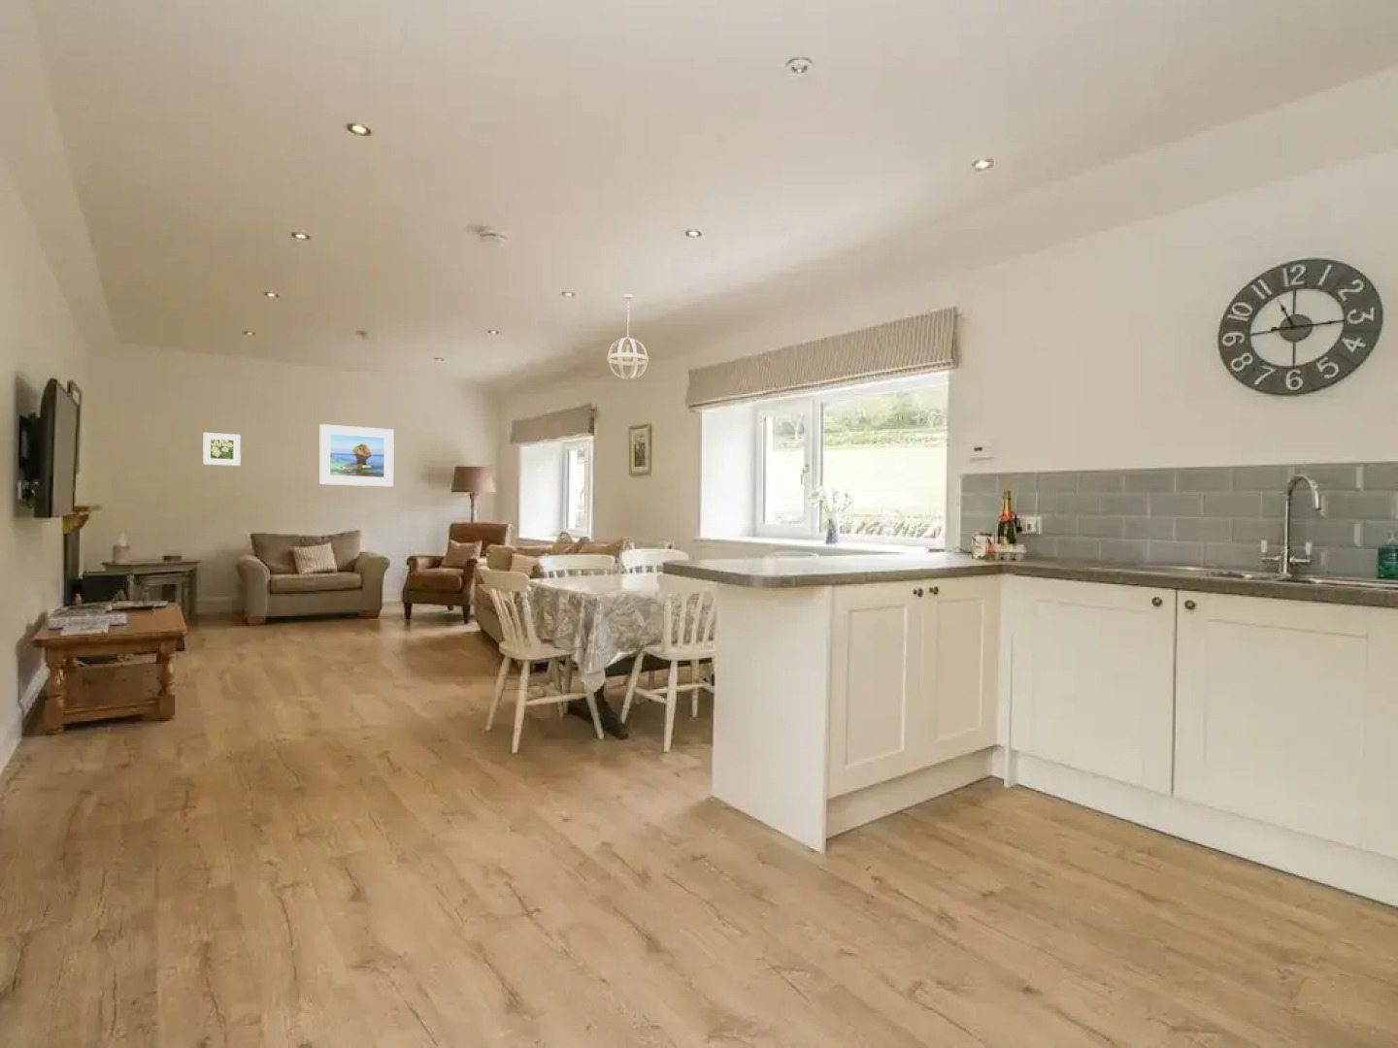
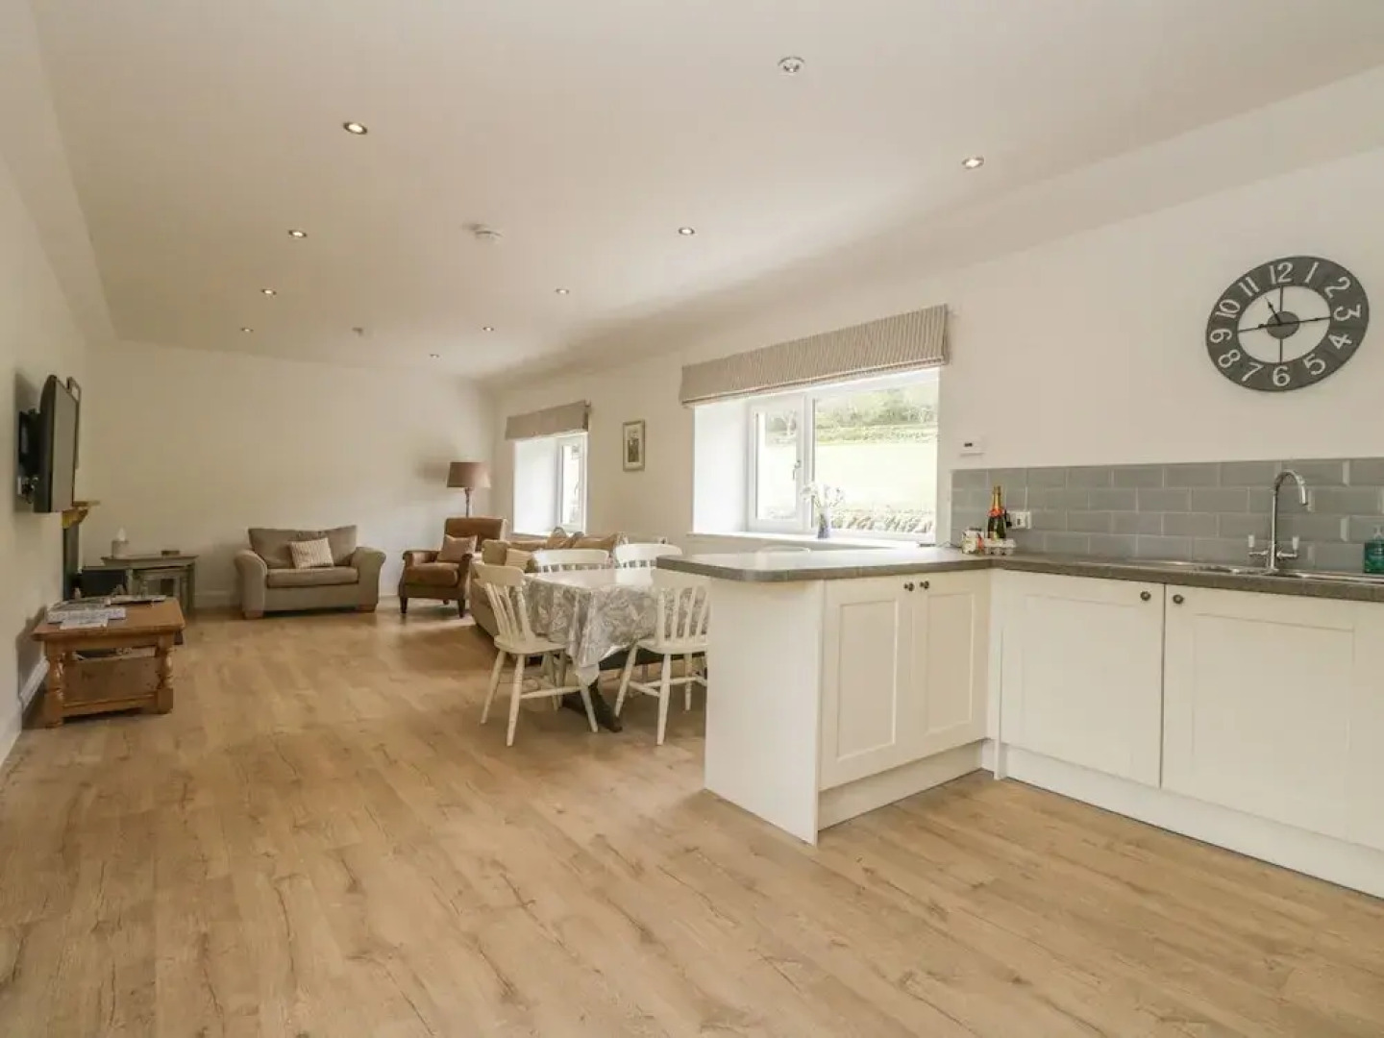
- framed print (221, 449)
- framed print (358, 456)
- pendant light (627, 338)
